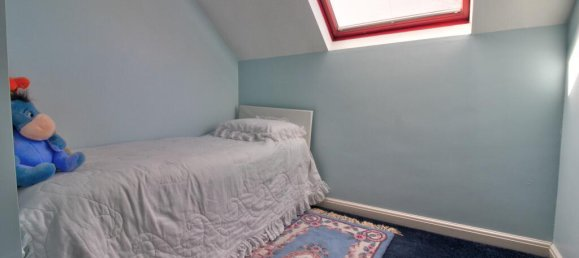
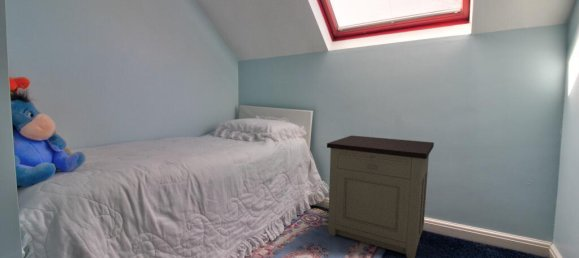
+ nightstand (379, 188)
